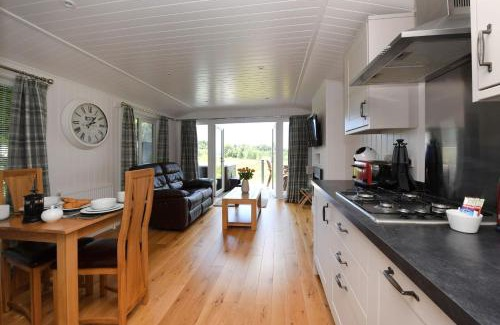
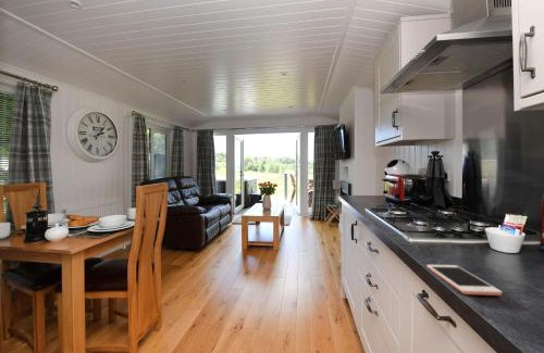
+ cell phone (459, 277)
